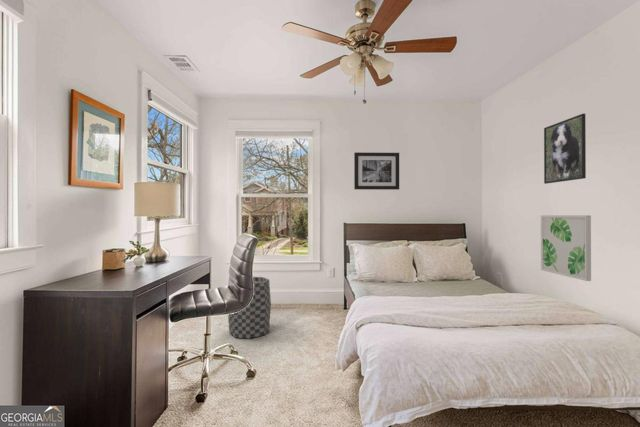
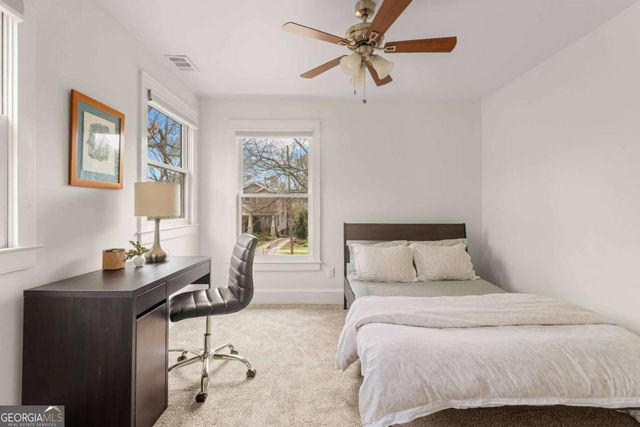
- wall art (563, 245)
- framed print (563, 151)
- trash can (249, 305)
- wall art (376, 171)
